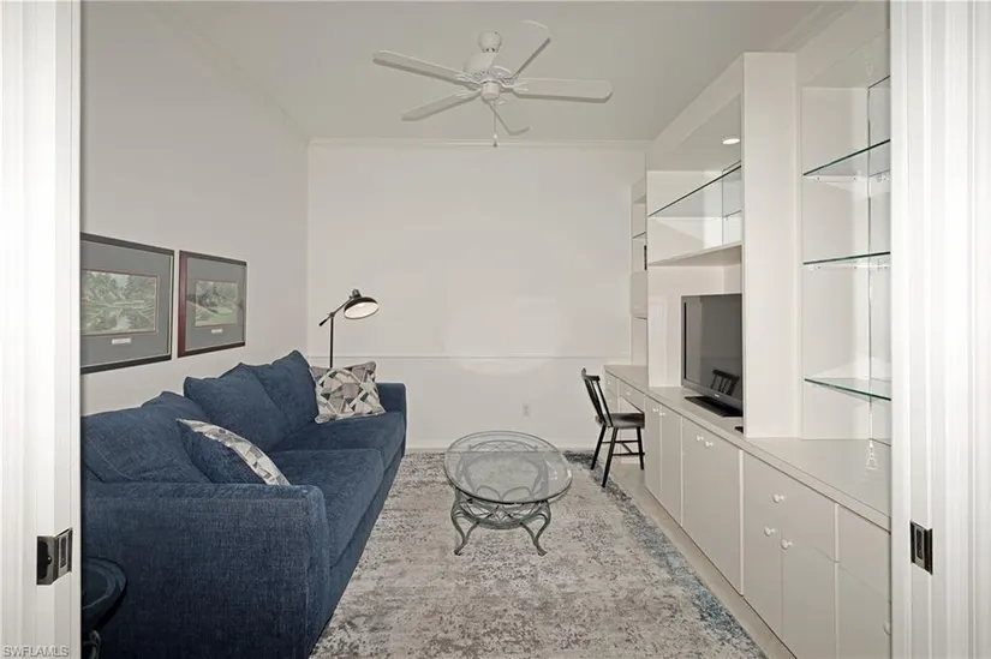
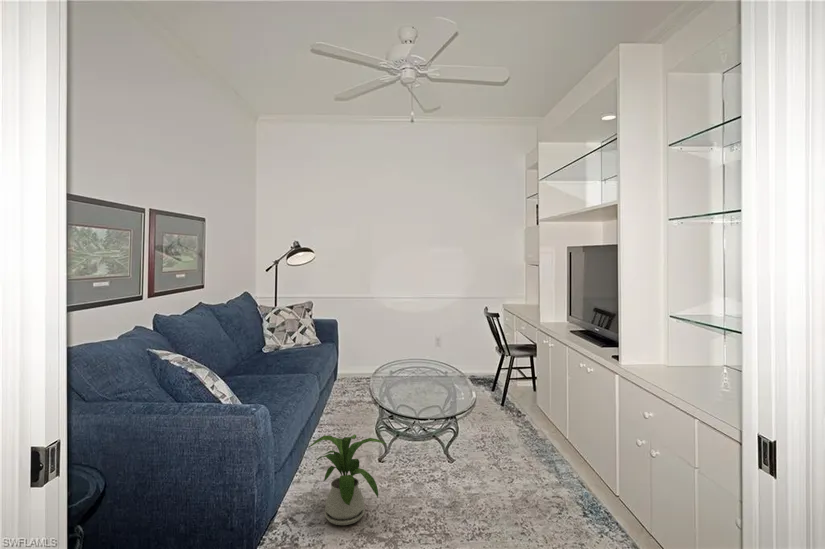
+ house plant (348, 467)
